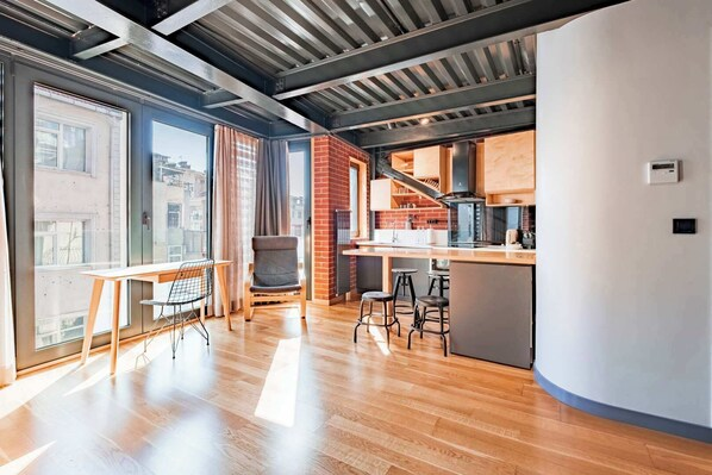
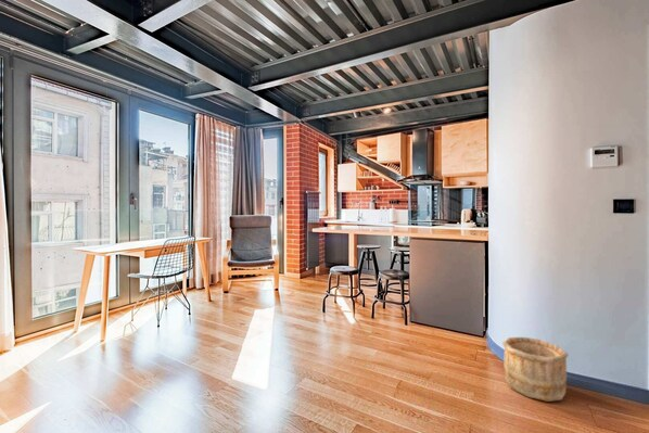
+ wooden bucket (534, 367)
